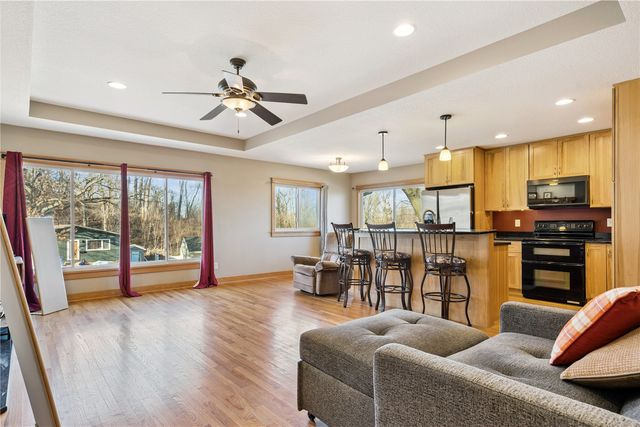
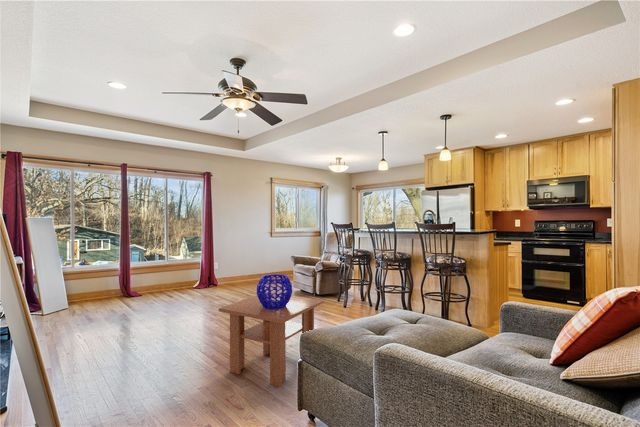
+ decorative bowl (275, 290)
+ coffee table (273, 335)
